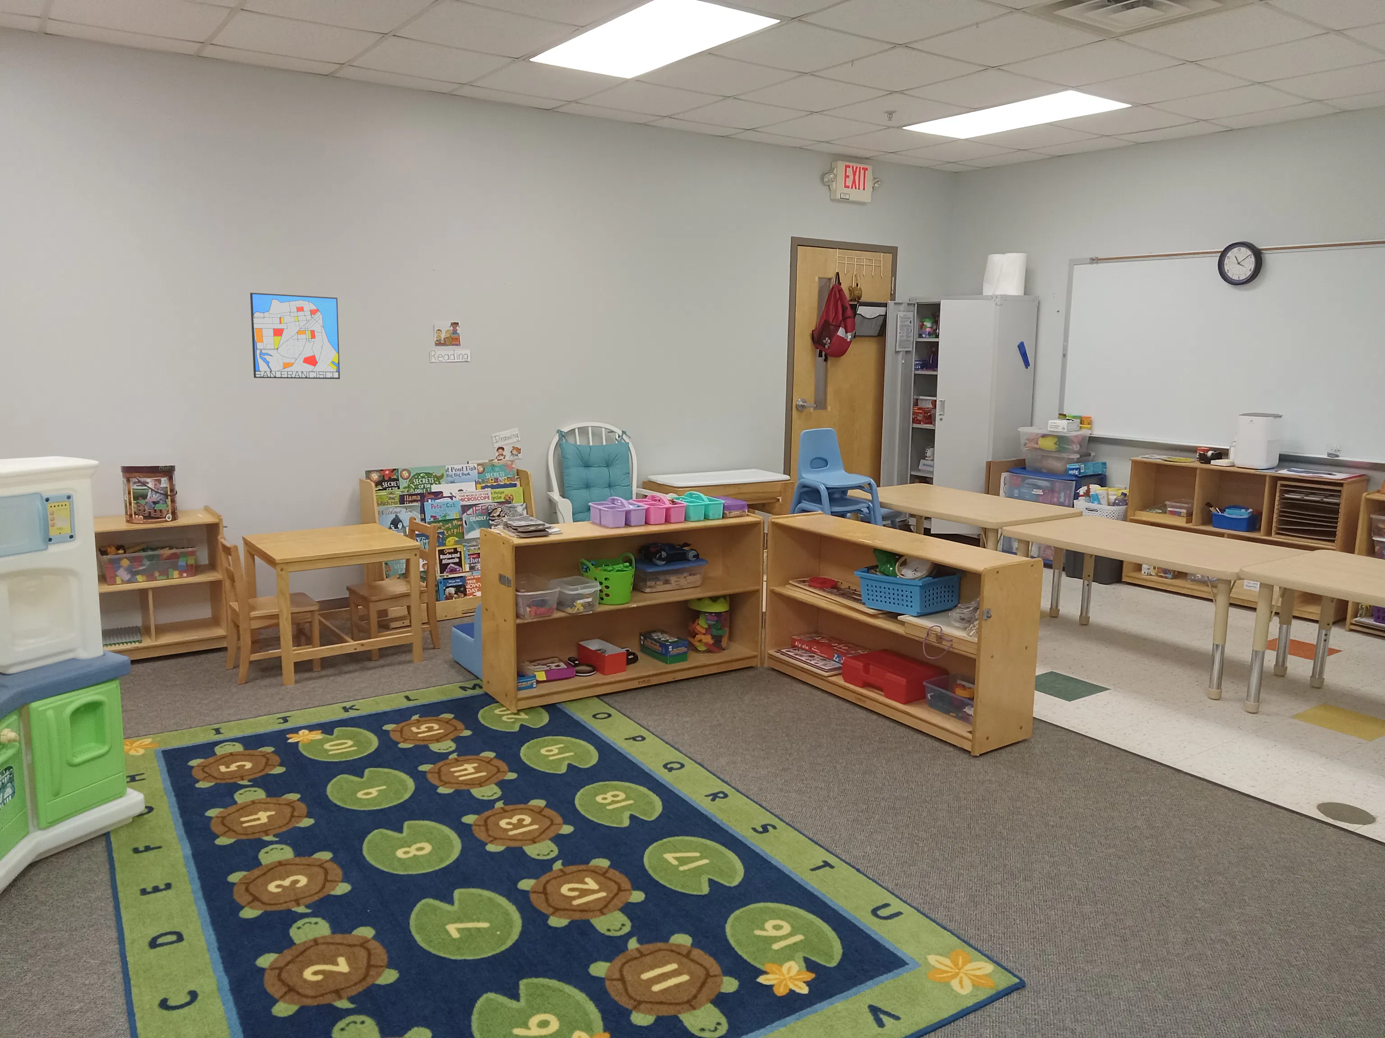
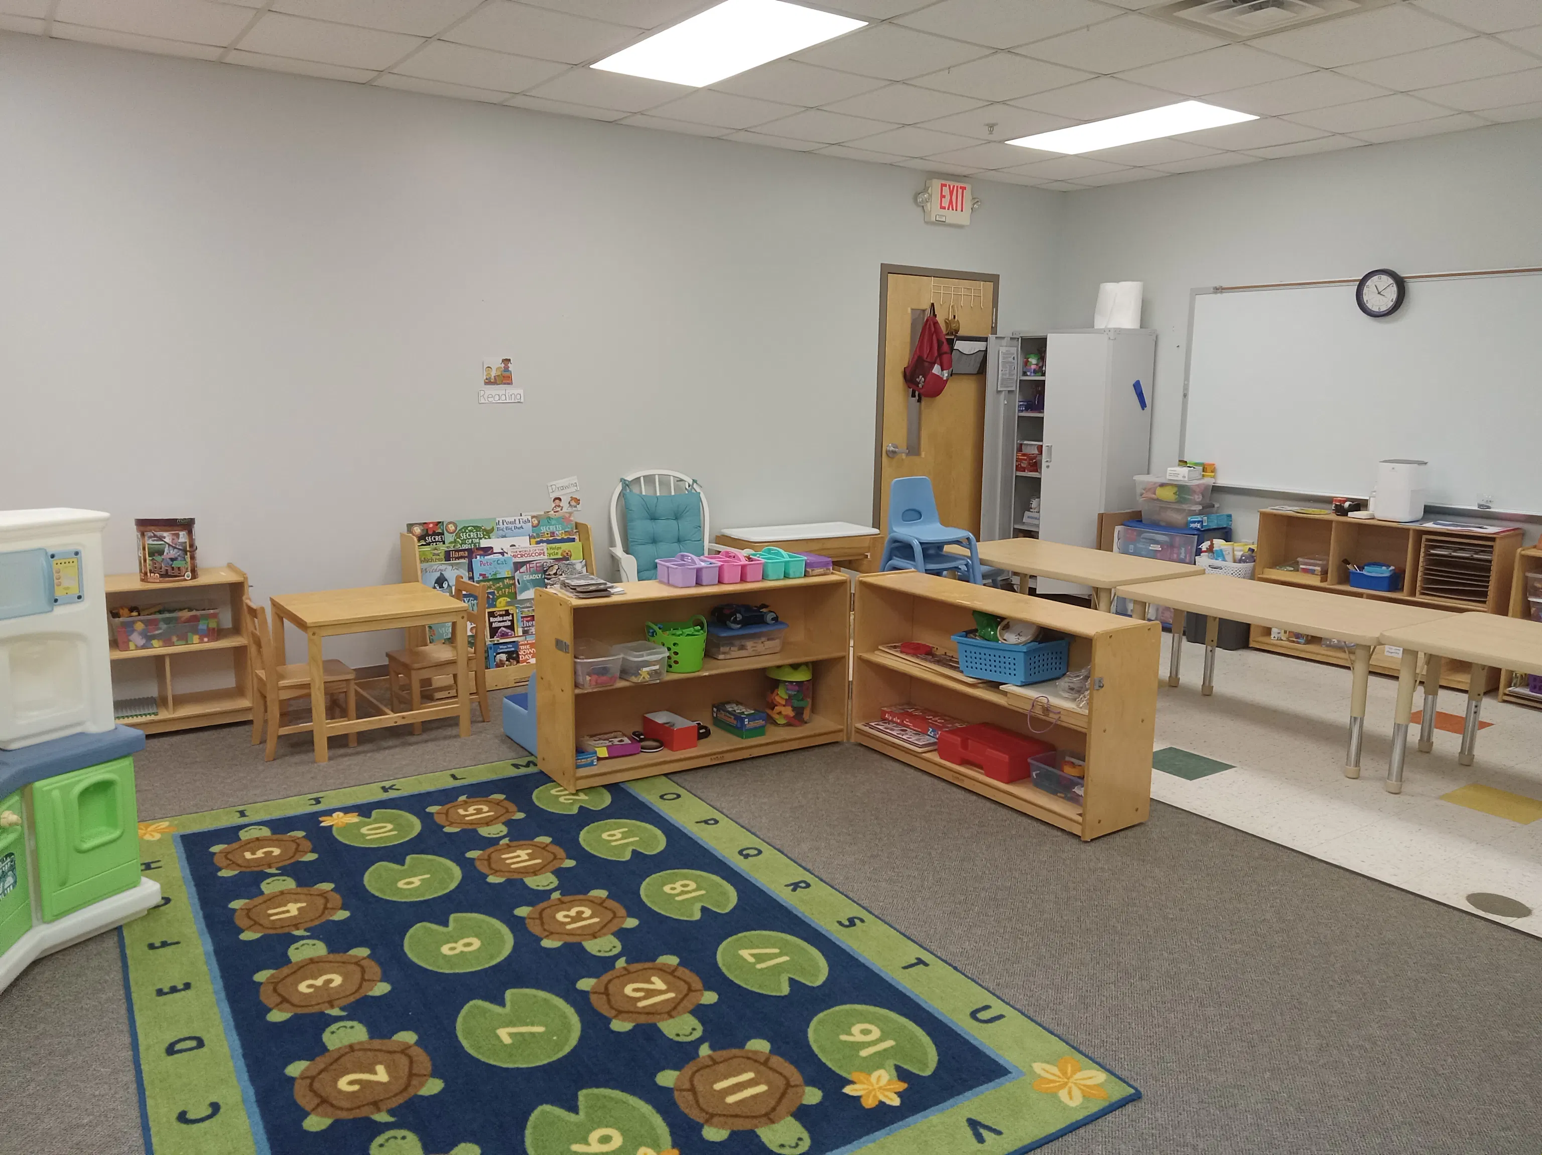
- wall art (297, 337)
